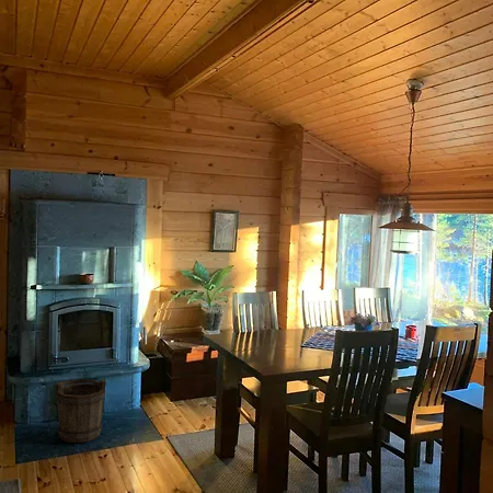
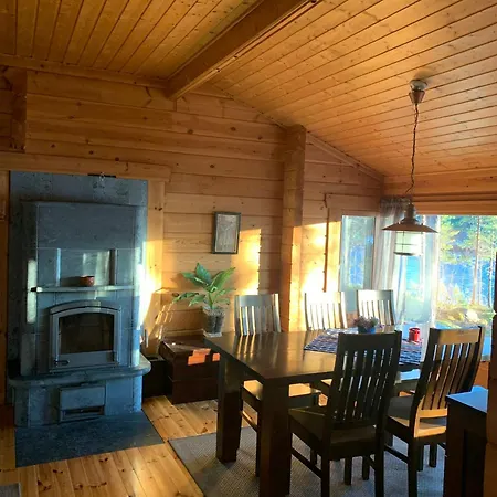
- bucket (78, 404)
